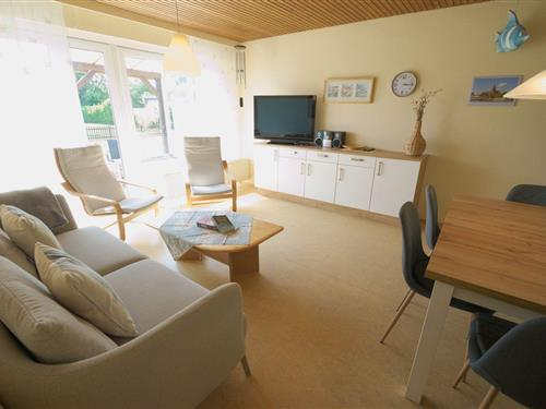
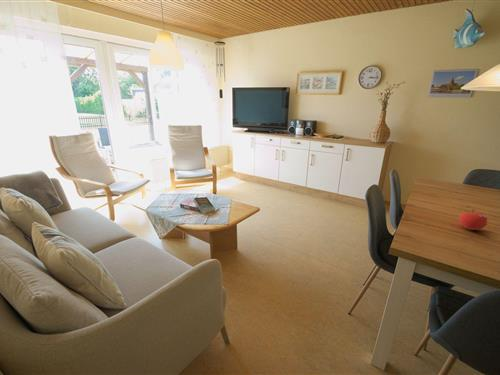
+ fruit (473, 219)
